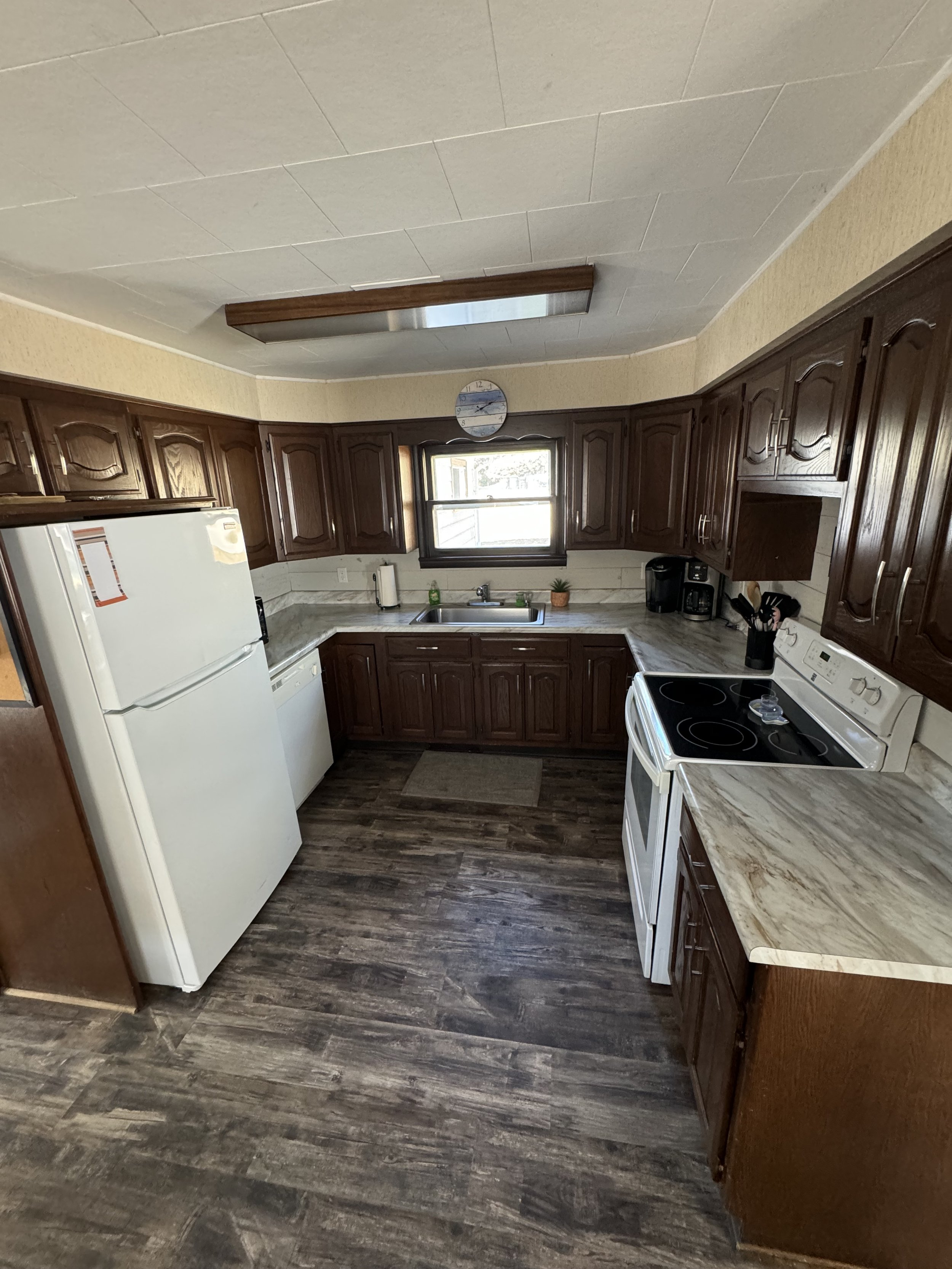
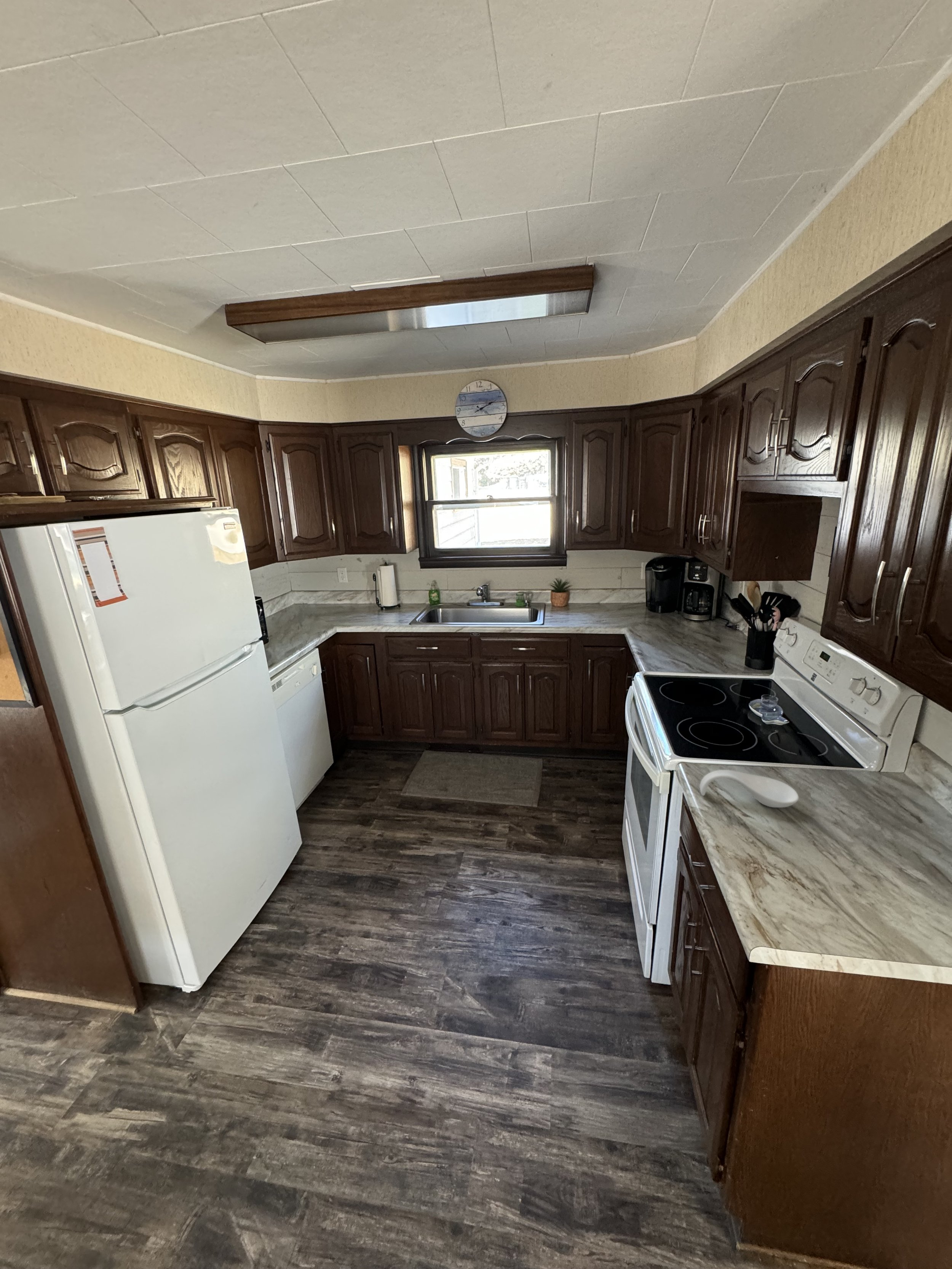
+ spoon rest (748, 787)
